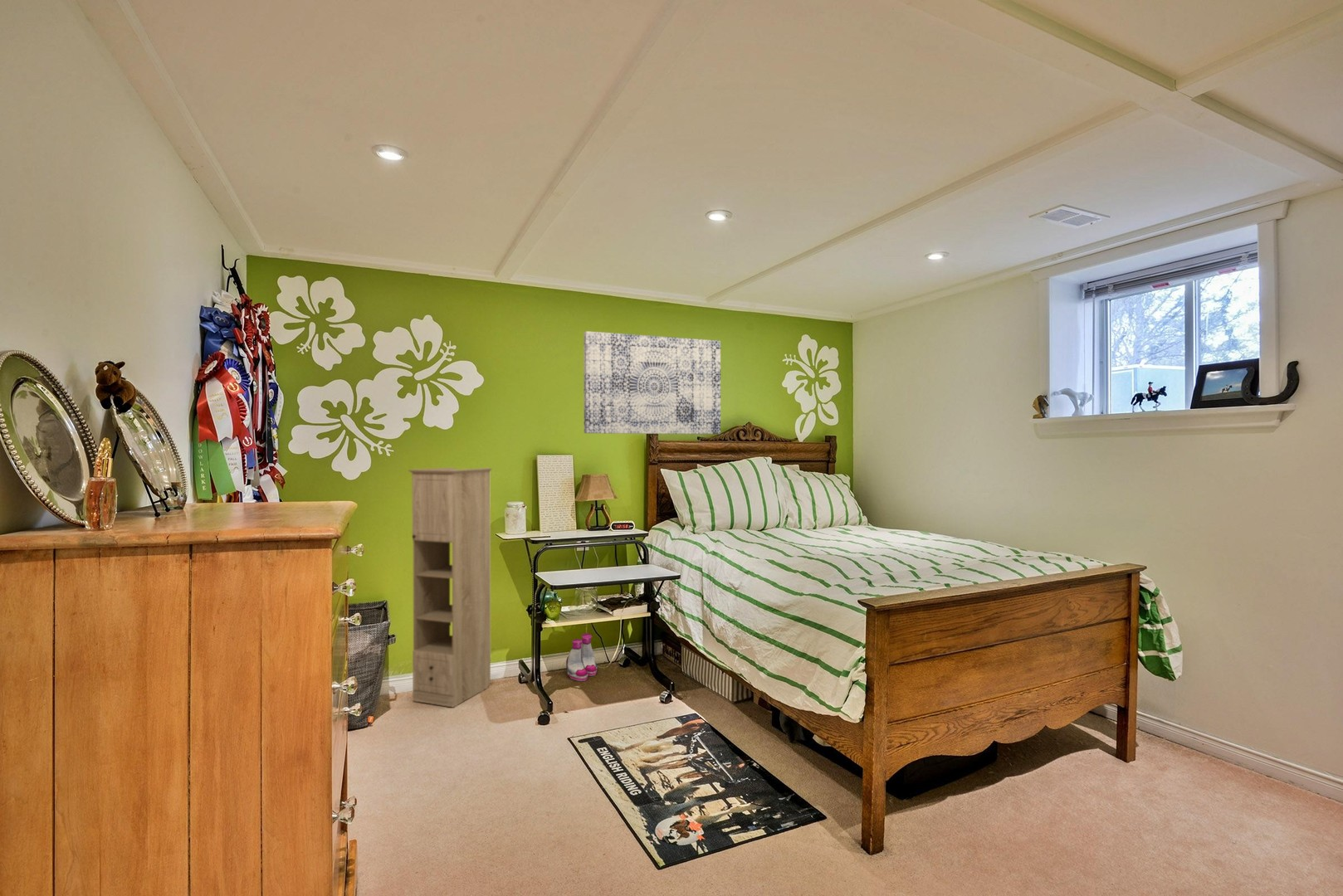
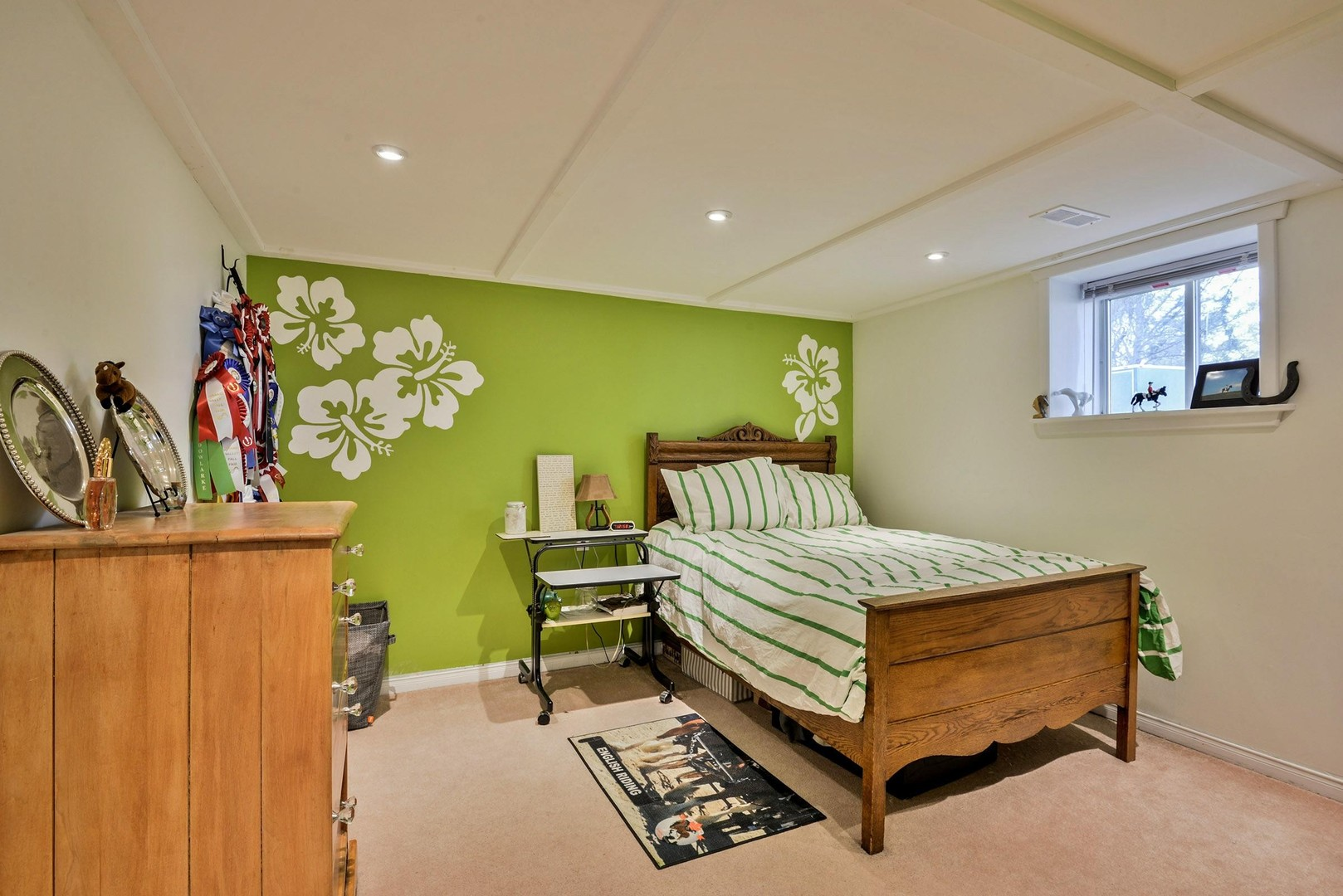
- boots (582, 655)
- storage cabinet (452, 582)
- wall art (654, 385)
